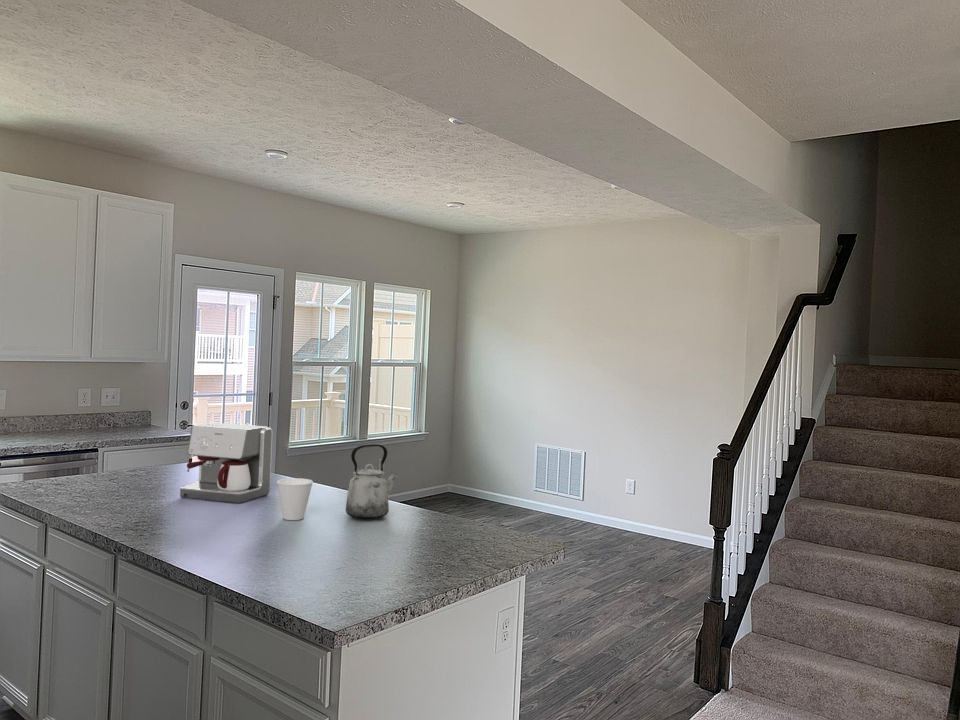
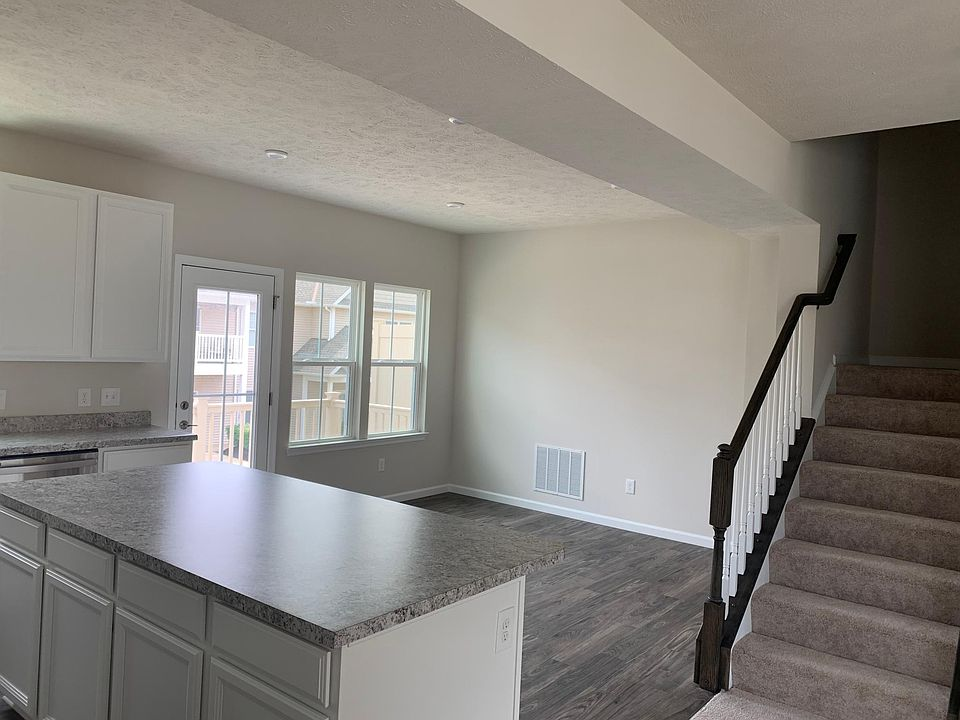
- cup (294, 499)
- kettle (375, 479)
- coffee maker (226, 460)
